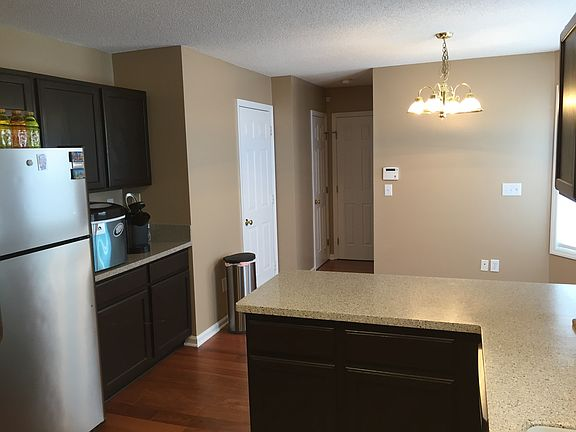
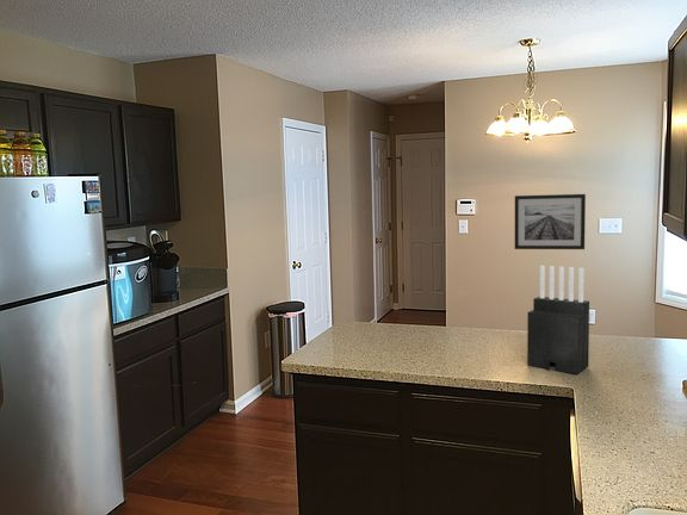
+ wall art (549, 222)
+ knife block (556, 317)
